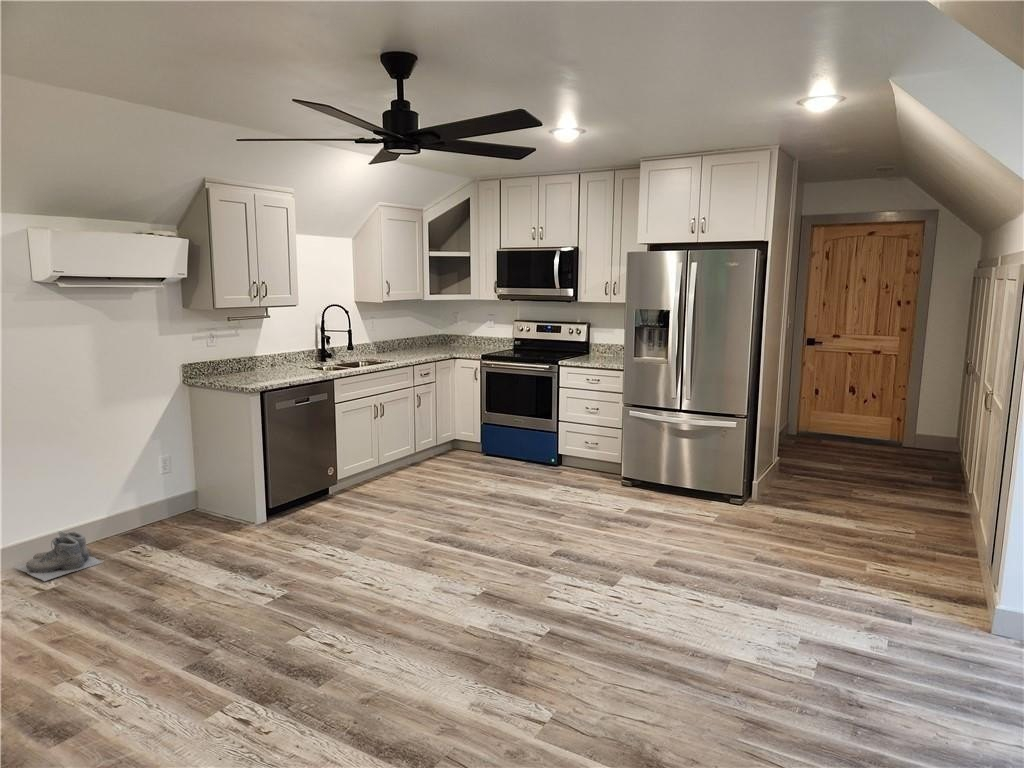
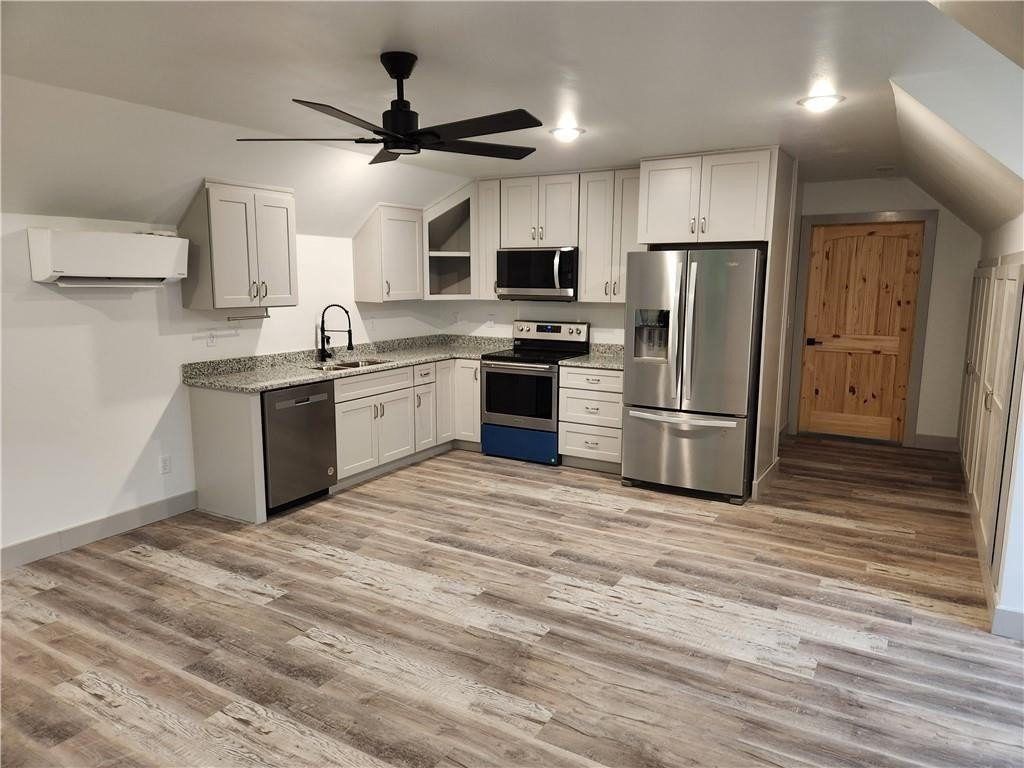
- boots (57, 549)
